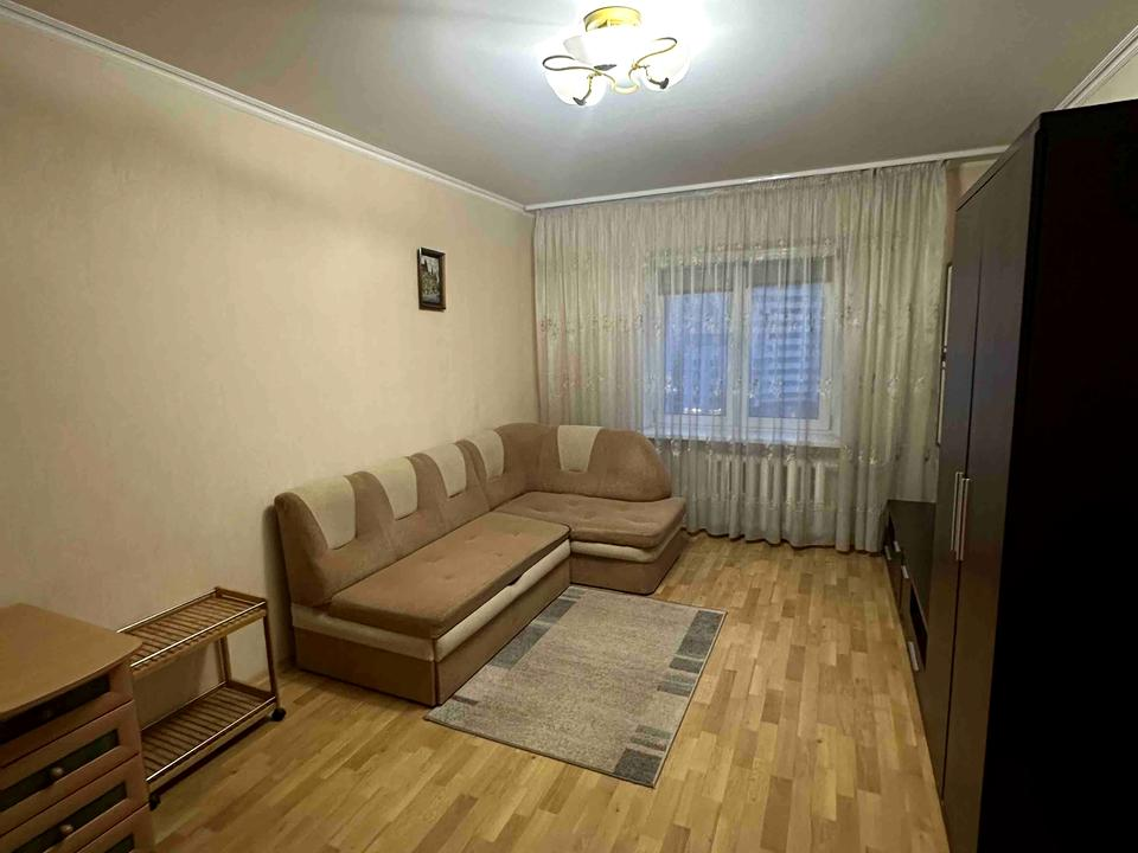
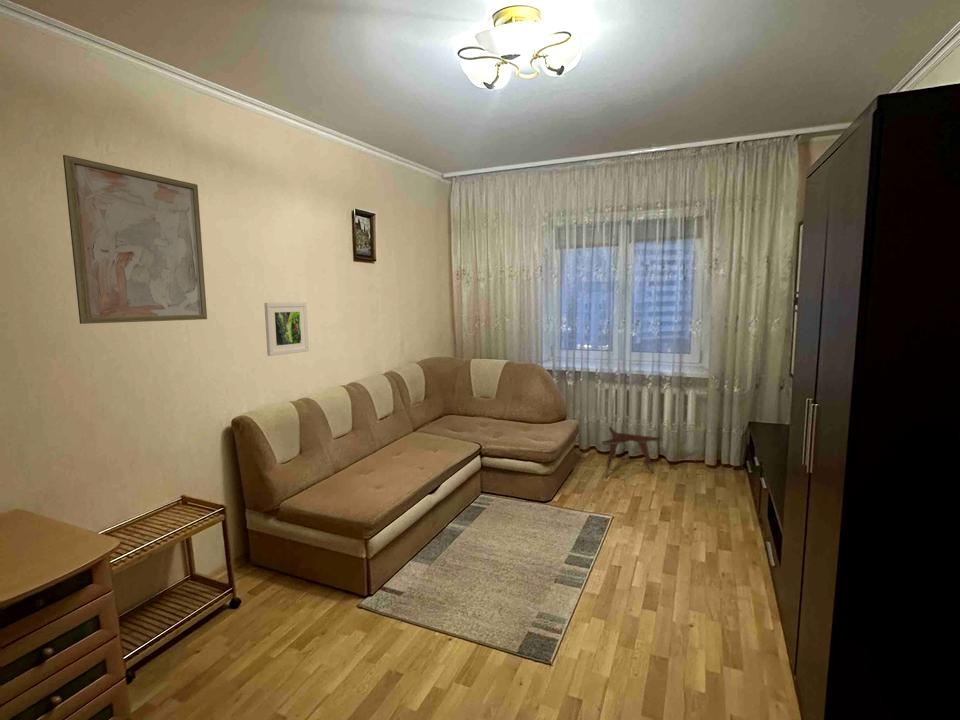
+ side table (630, 442)
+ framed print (287, 328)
+ wall art (144, 247)
